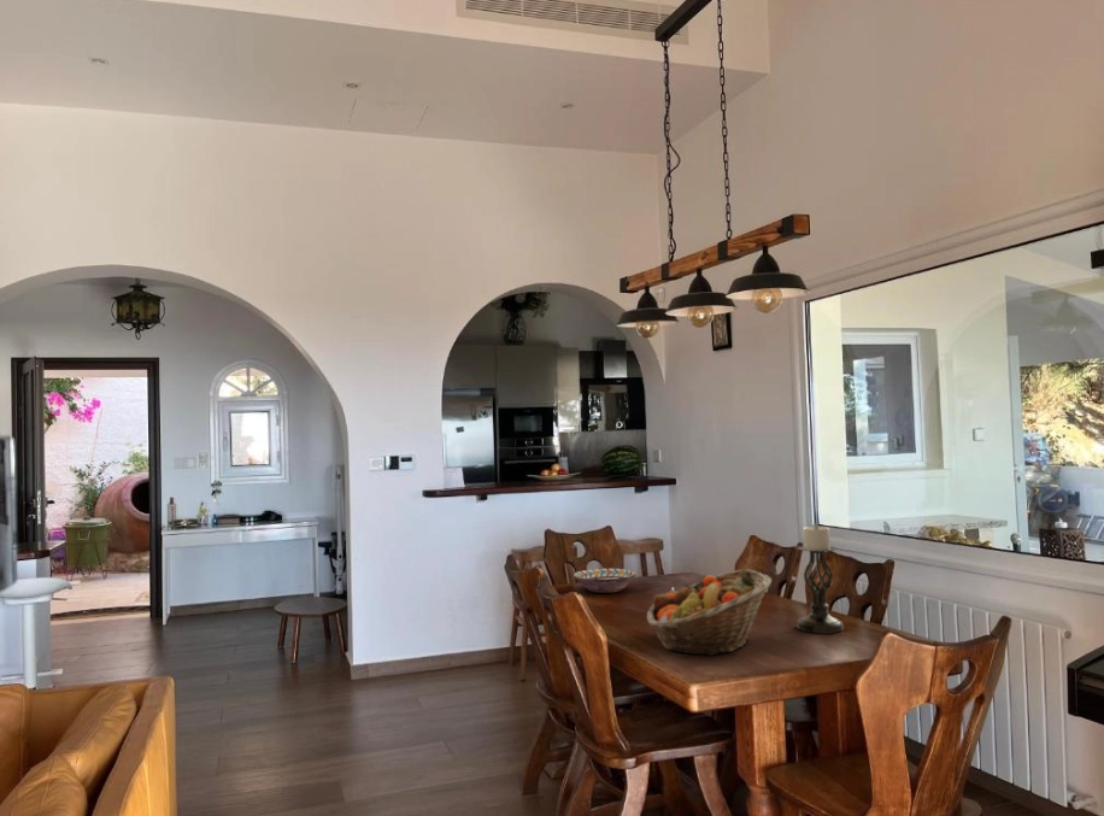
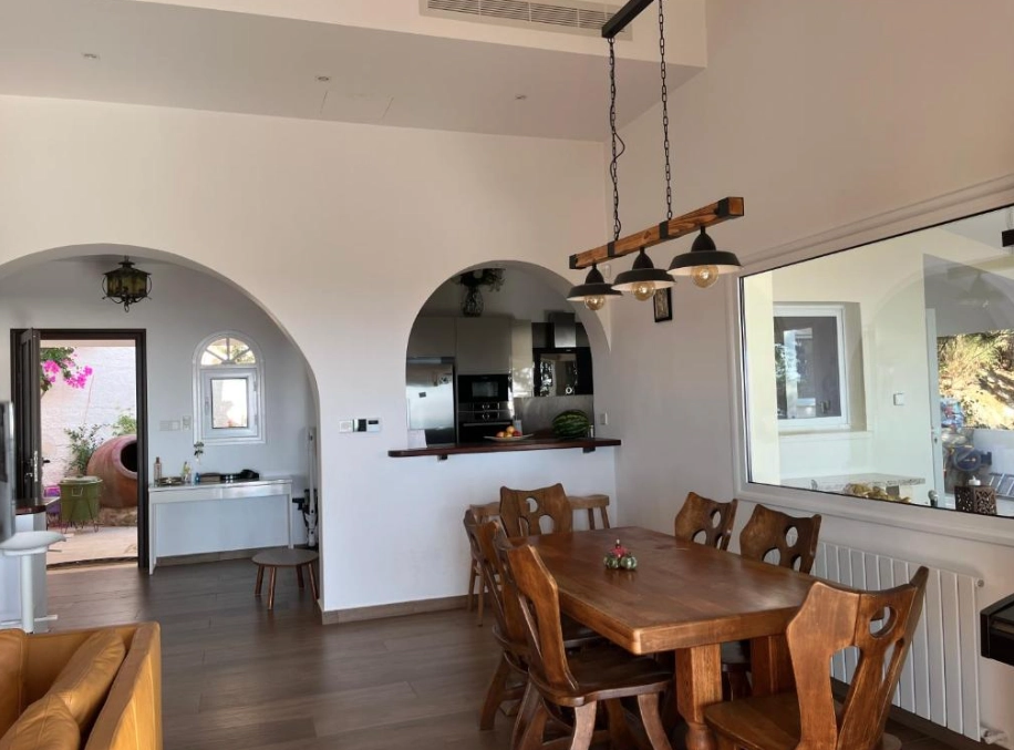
- candle holder (818, 575)
- fruit basket (707, 607)
- decorative bowl (605, 581)
